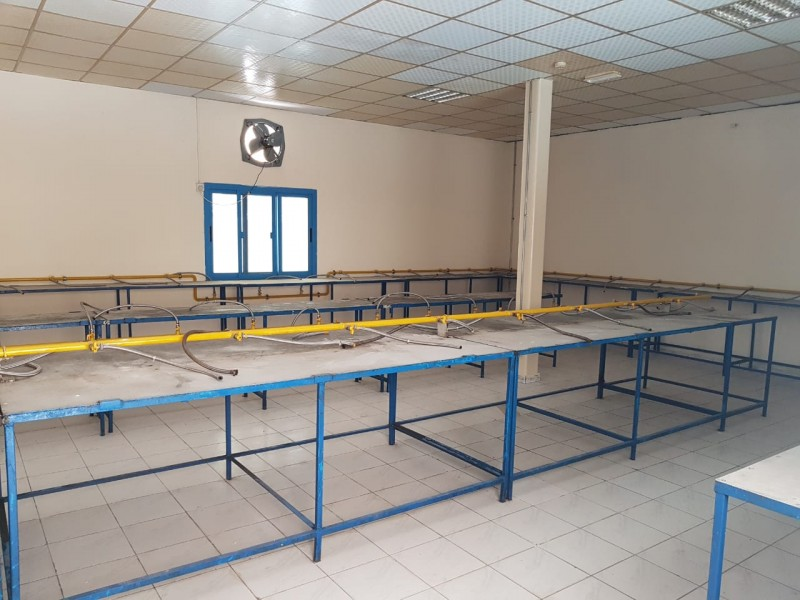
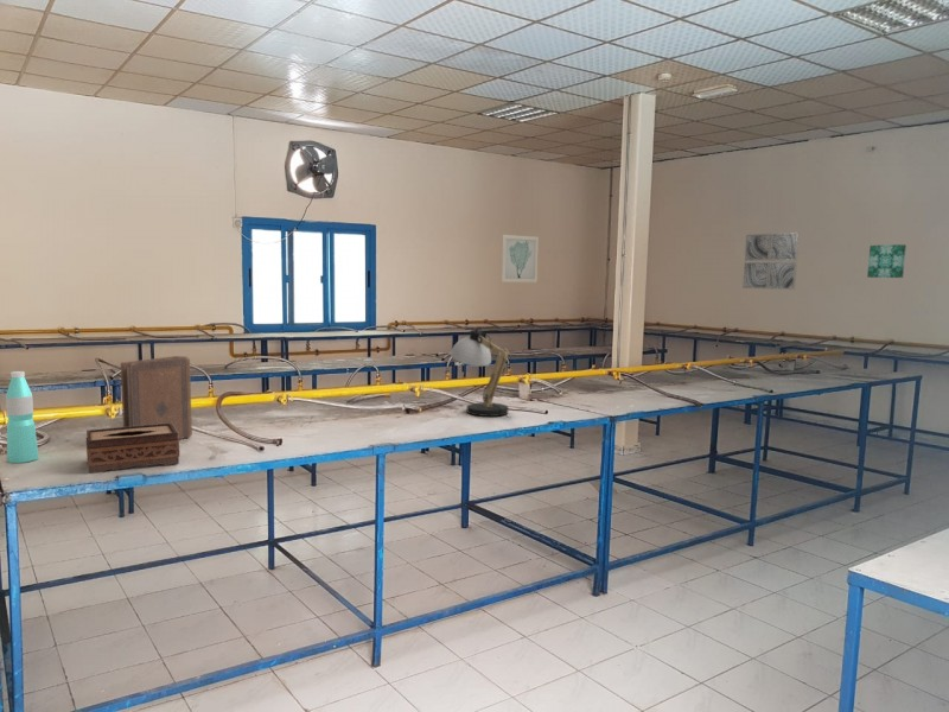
+ tissue box (132, 446)
+ wall art (770, 260)
+ wall art (886, 261)
+ wall art (520, 259)
+ book (159, 400)
+ water bottle (20, 415)
+ desk lamp (482, 365)
